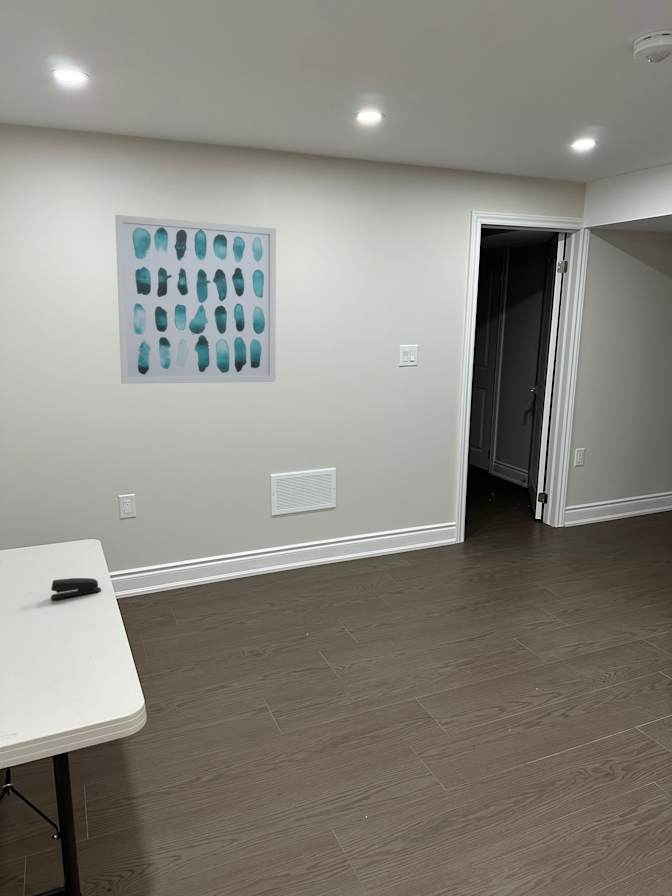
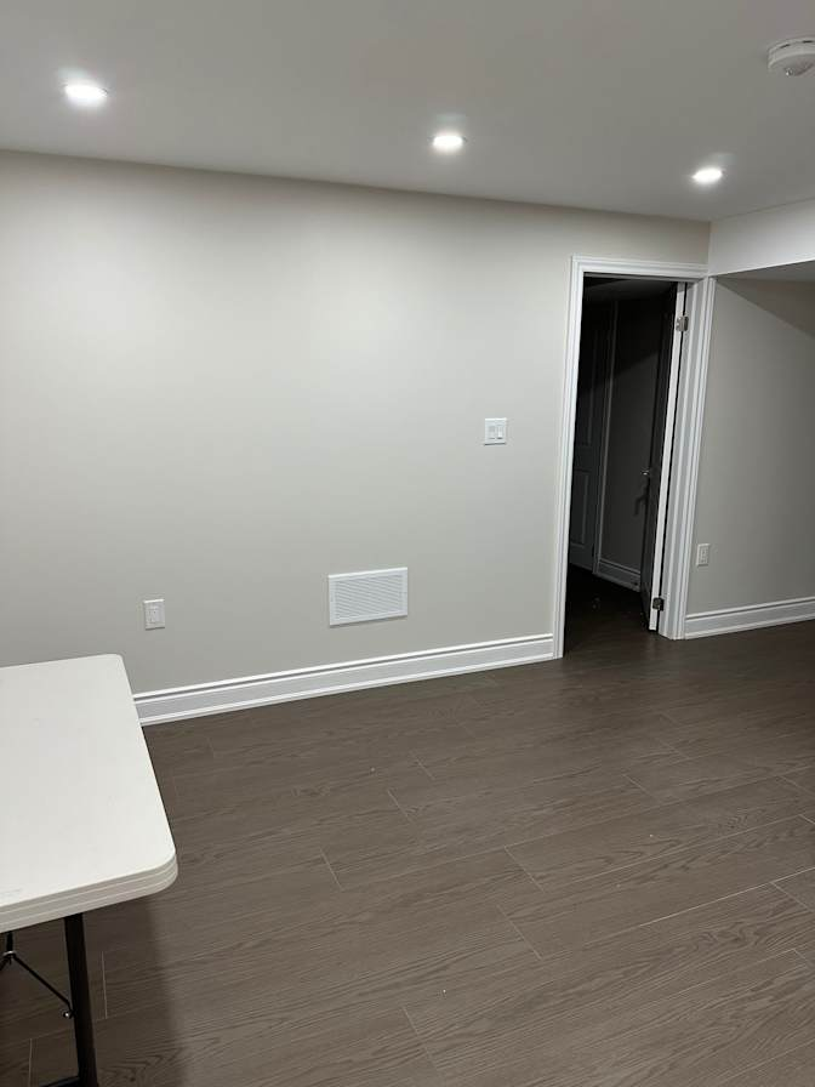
- wall art (200, 303)
- stapler (76, 585)
